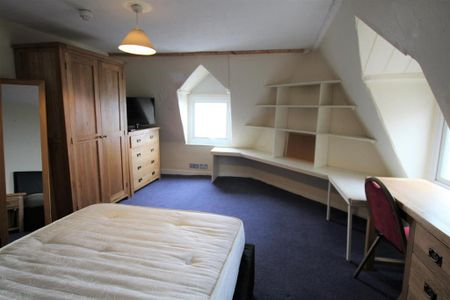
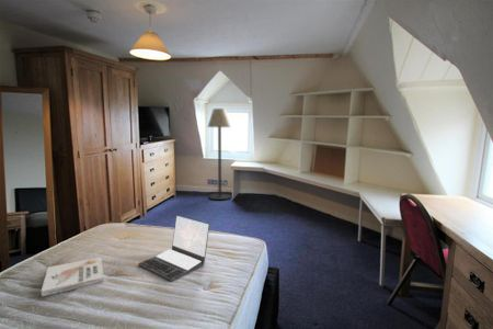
+ laptop (174, 243)
+ floor lamp (219, 154)
+ book (74, 274)
